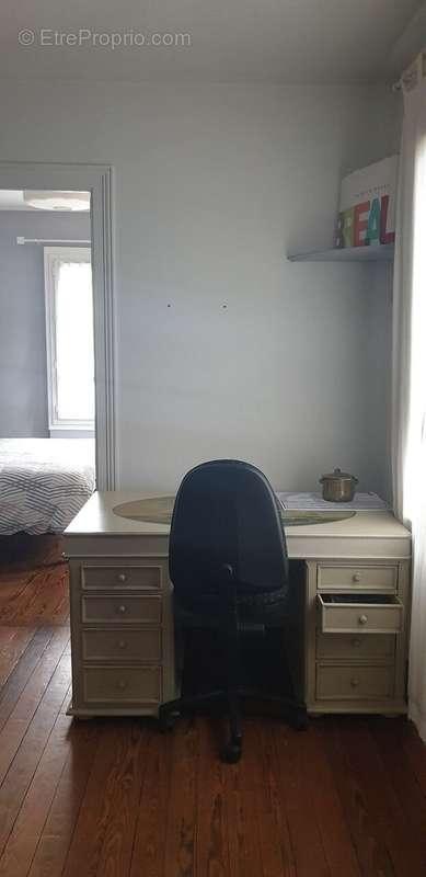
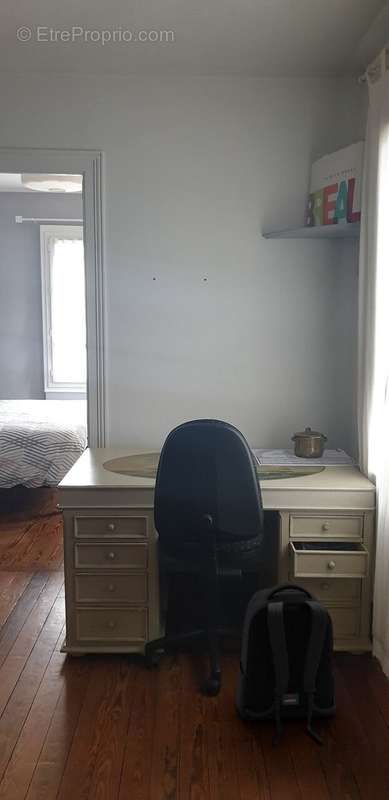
+ backpack (288, 651)
